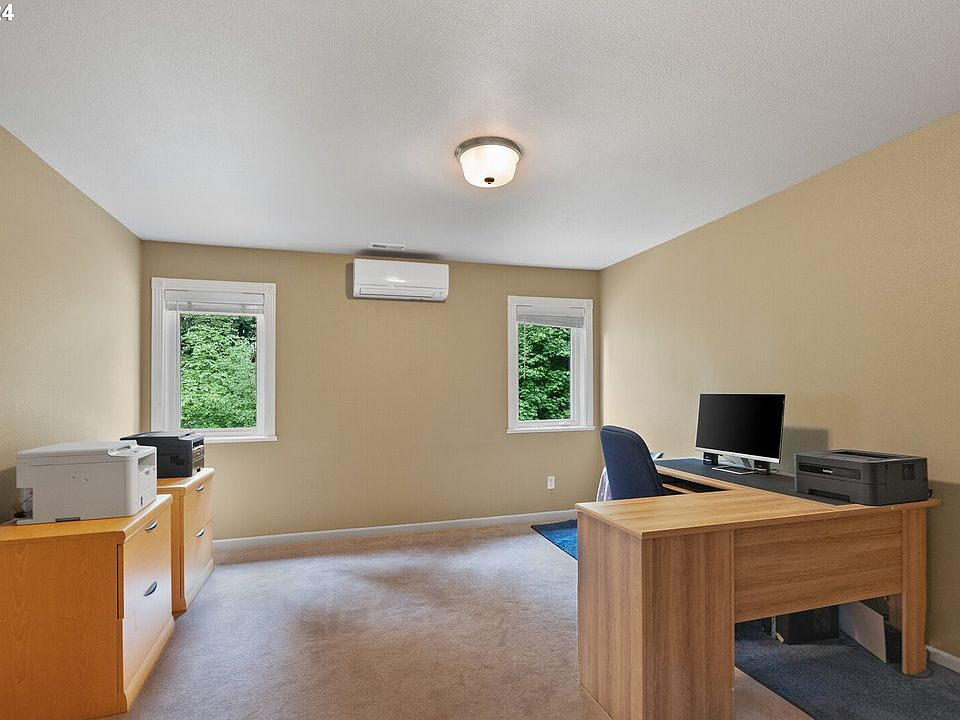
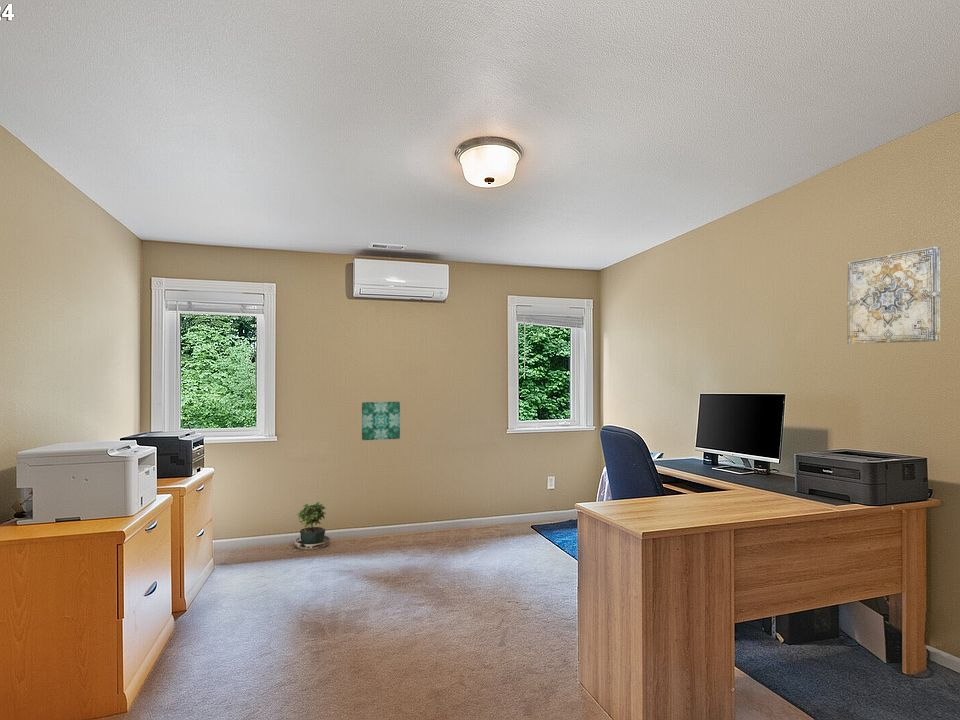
+ wall art (380, 420)
+ wall art (890, 298)
+ potted plant (311, 523)
